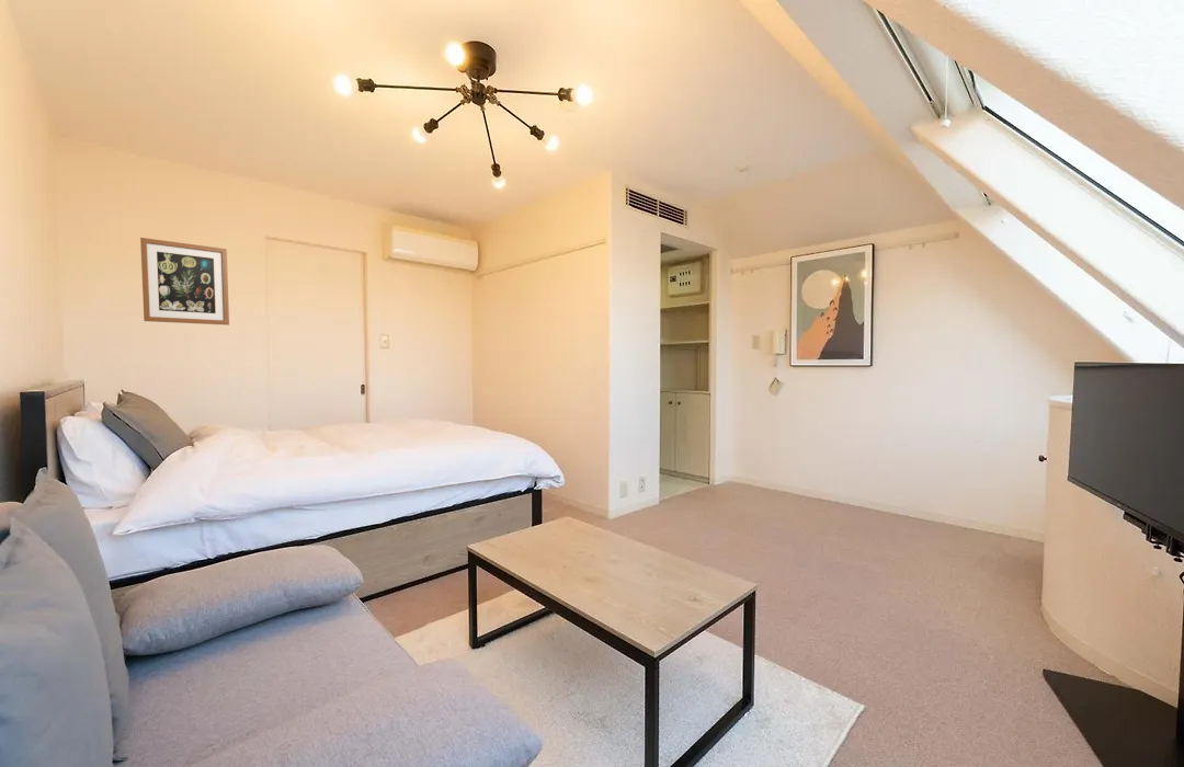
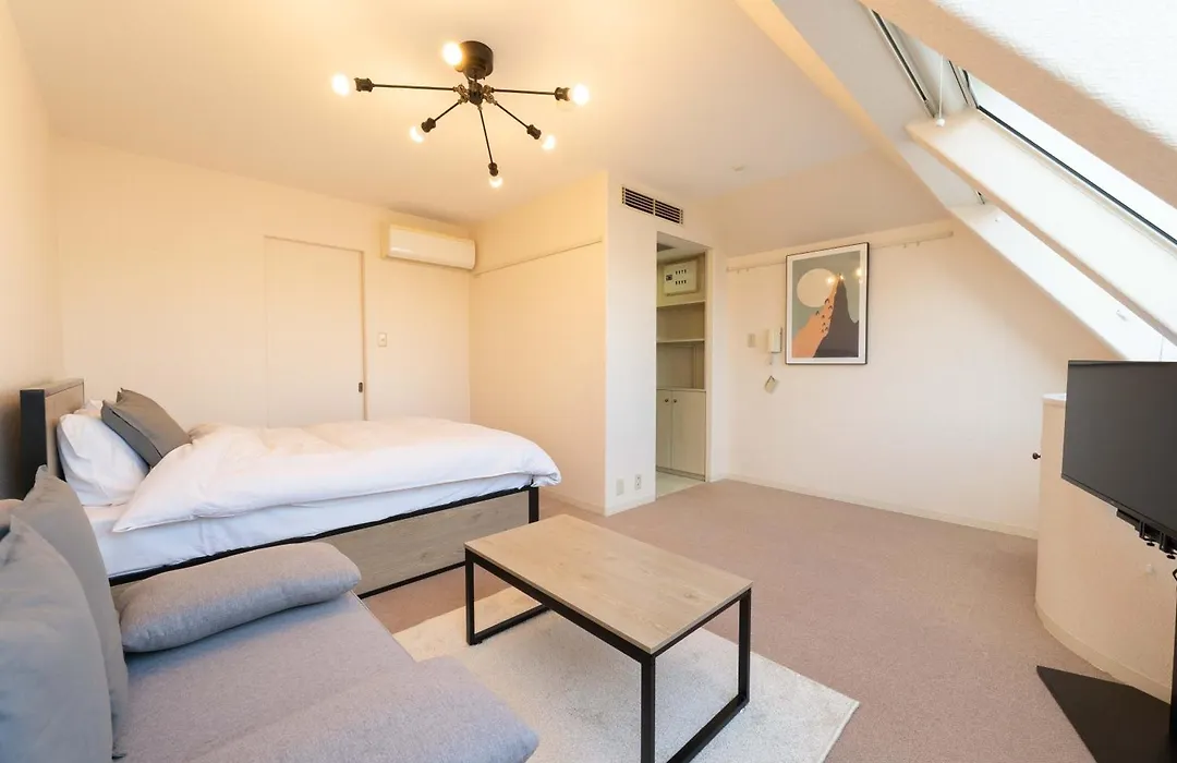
- wall art (186, 283)
